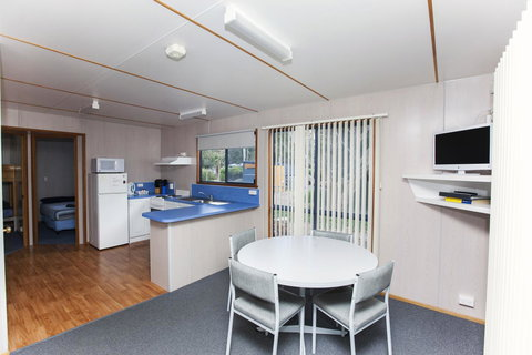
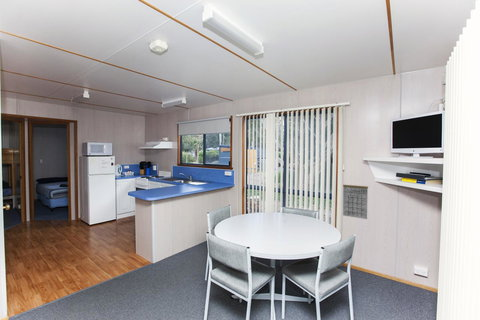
+ calendar (355, 197)
